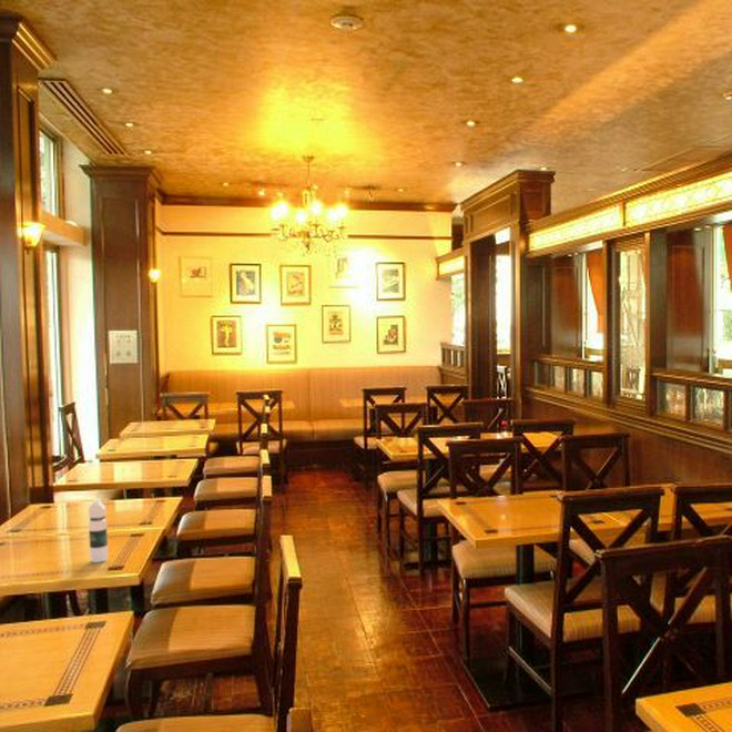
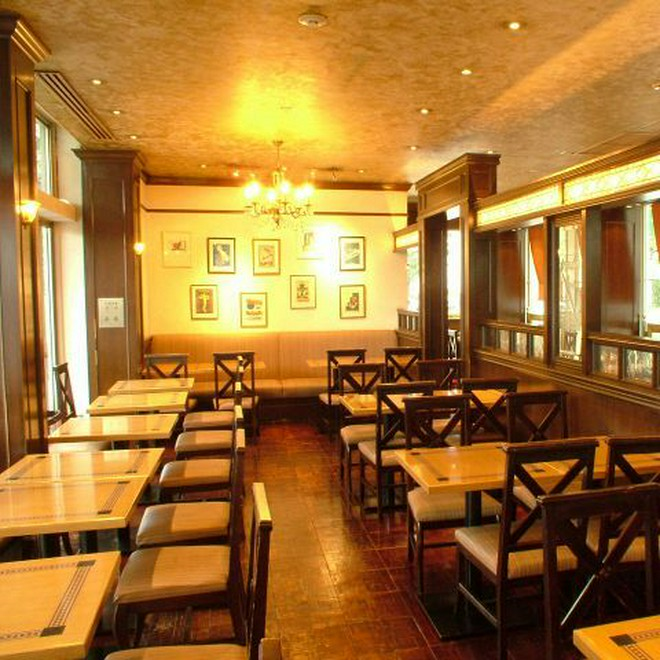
- water bottle (98, 529)
